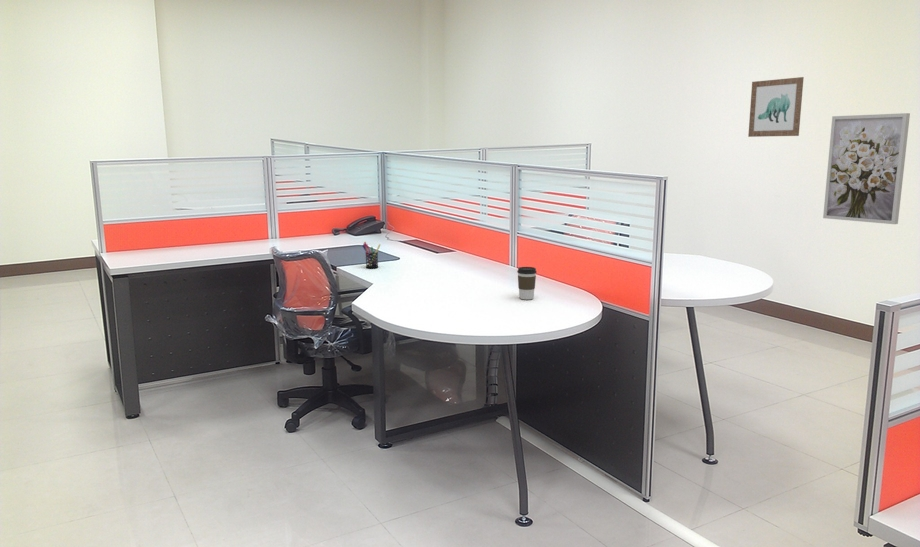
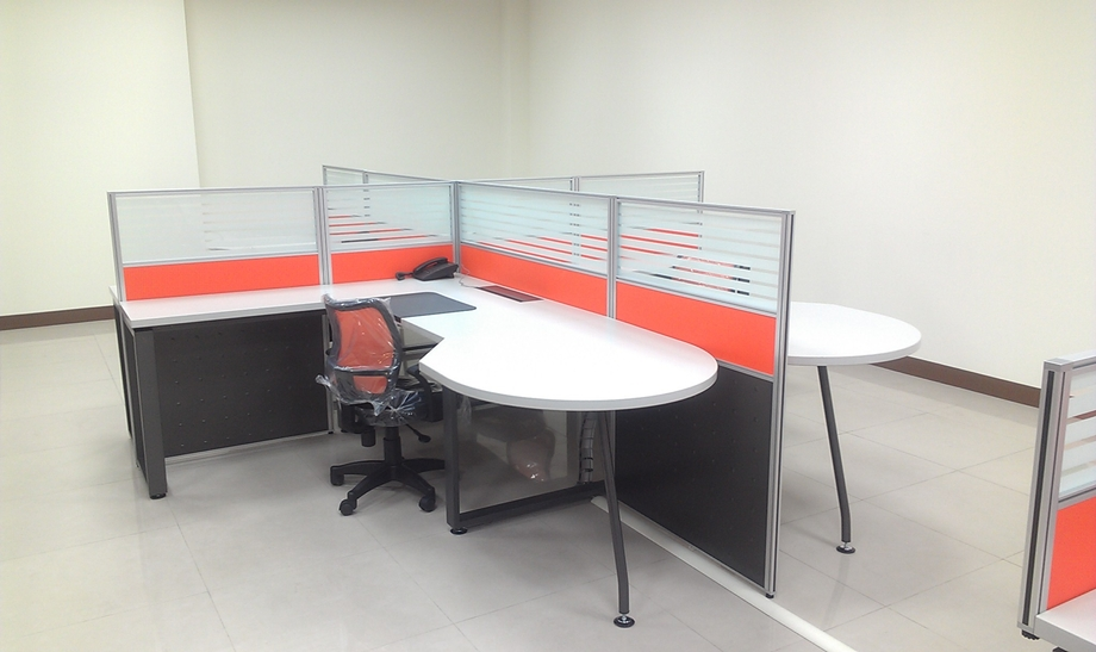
- wall art (774, 108)
- pen holder (371, 254)
- coffee cup (526, 283)
- wall art (864, 168)
